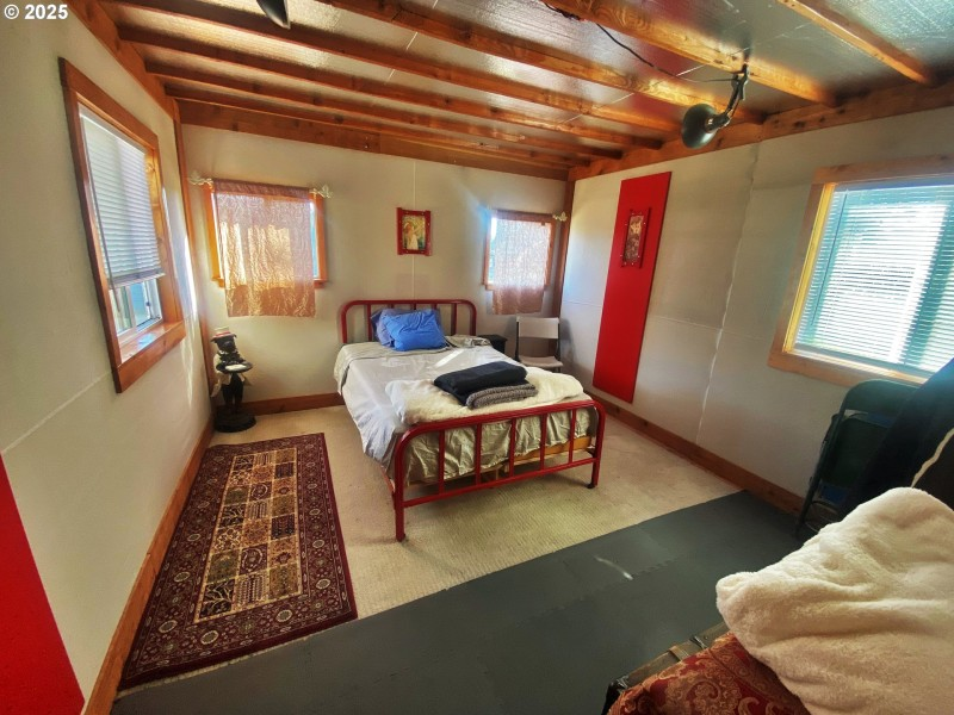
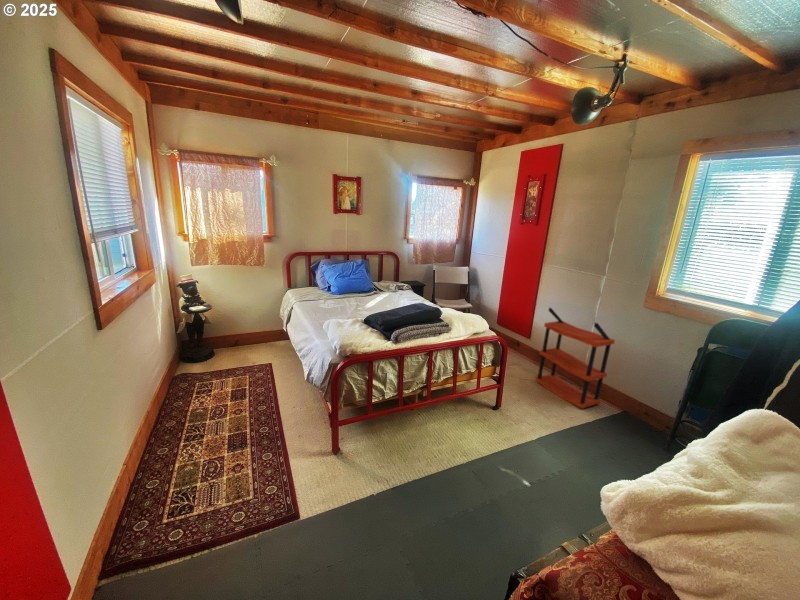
+ shelving unit (571, 355)
